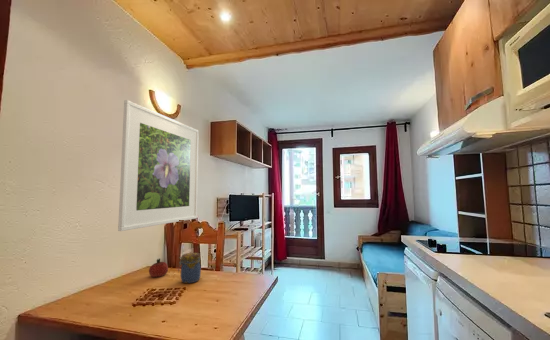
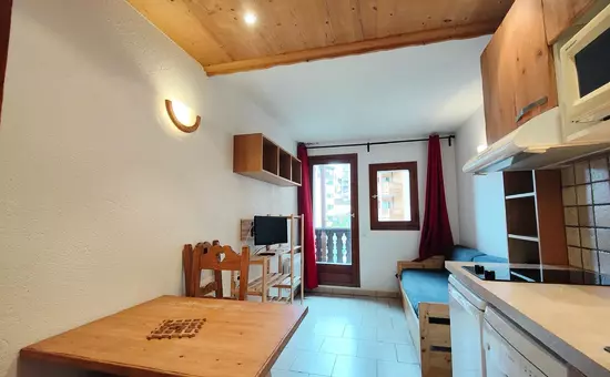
- jar (189, 267)
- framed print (167, 169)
- fruit (158, 266)
